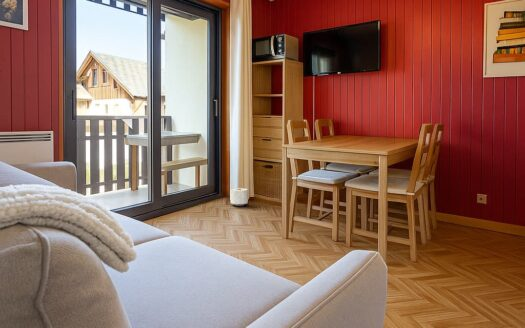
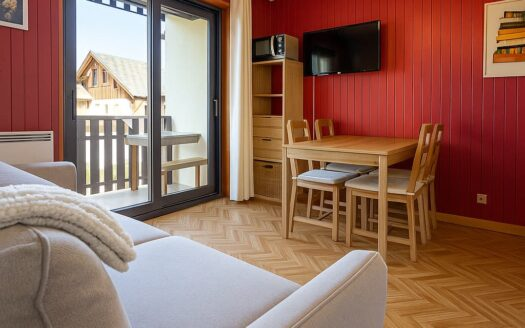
- planter (239, 197)
